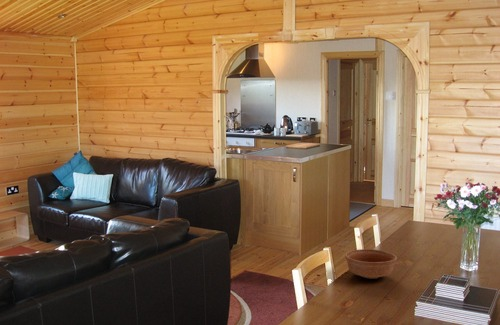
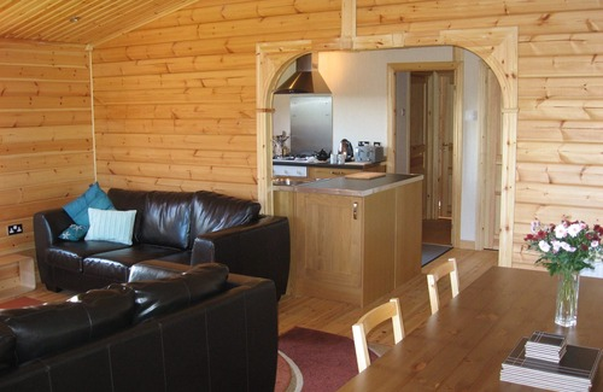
- bowl (370, 265)
